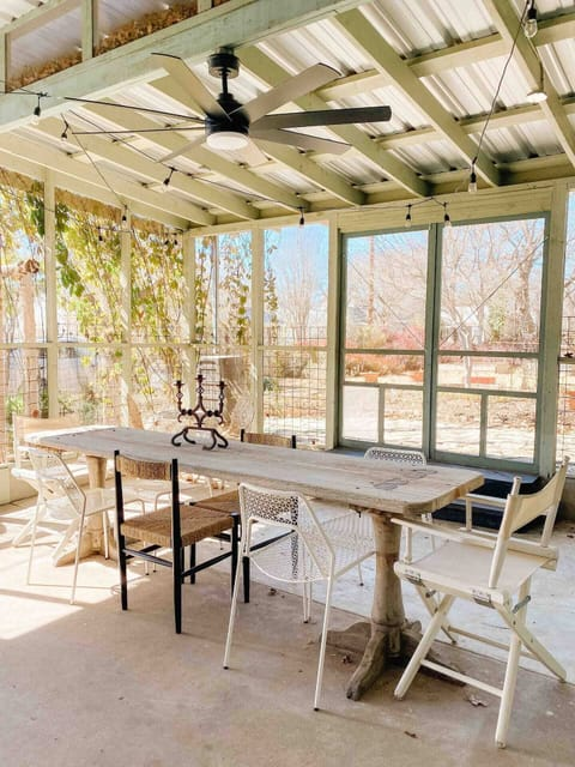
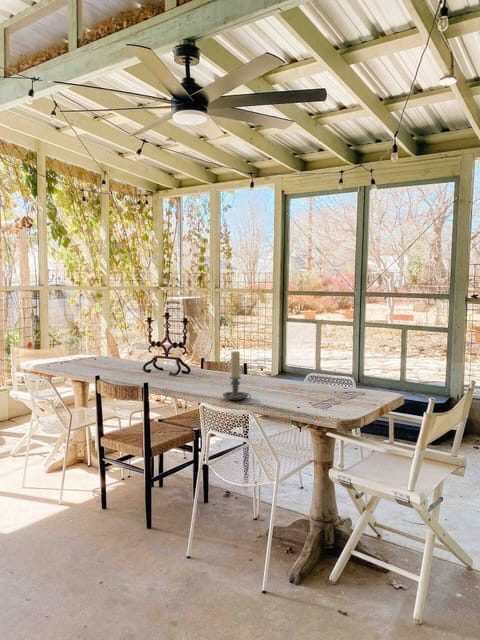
+ candle holder (237, 374)
